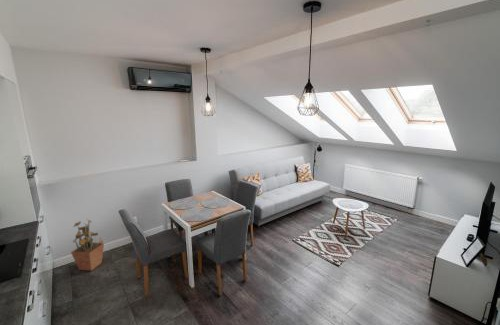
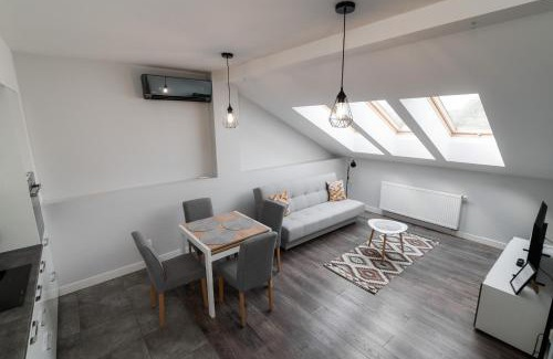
- potted plant (87, 243)
